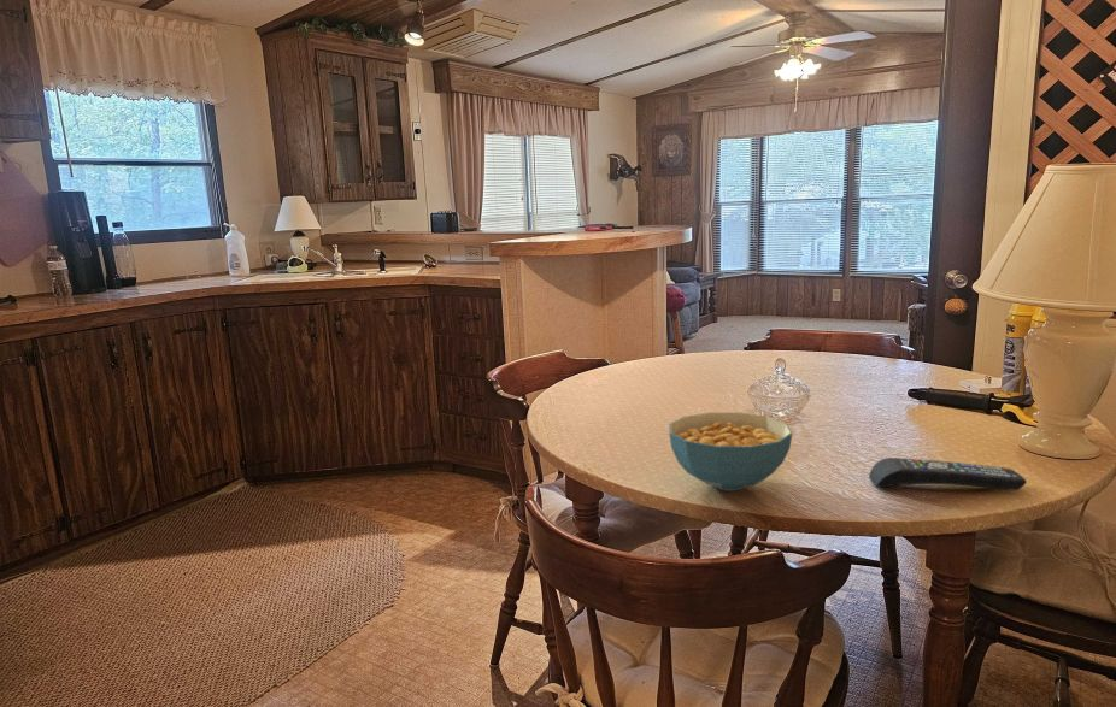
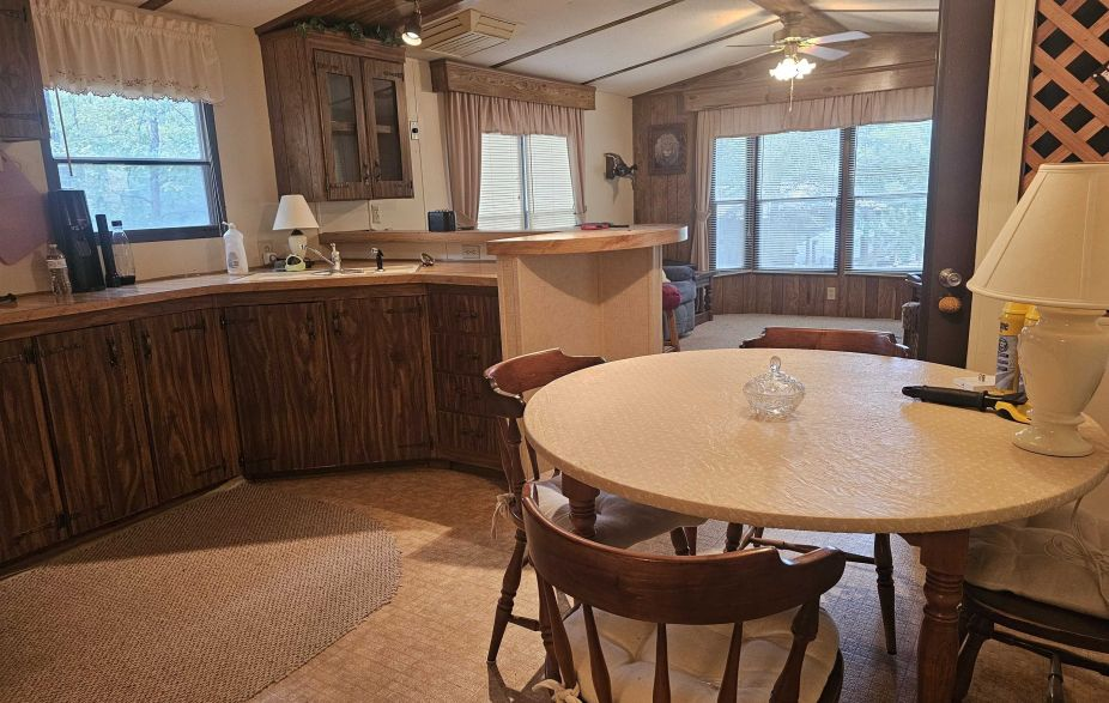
- remote control (945, 473)
- cereal bowl (728, 455)
